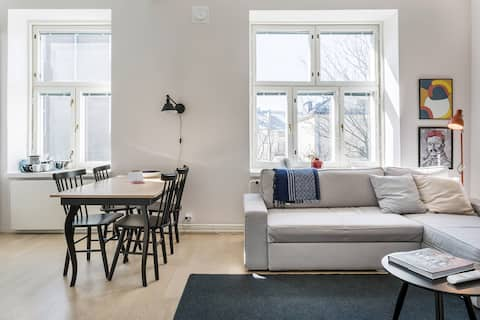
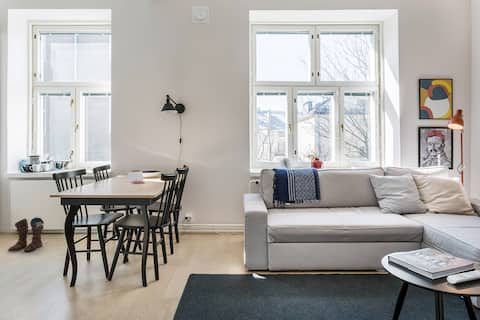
+ boots (27, 232)
